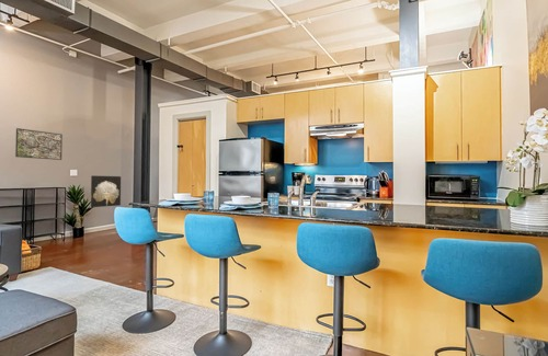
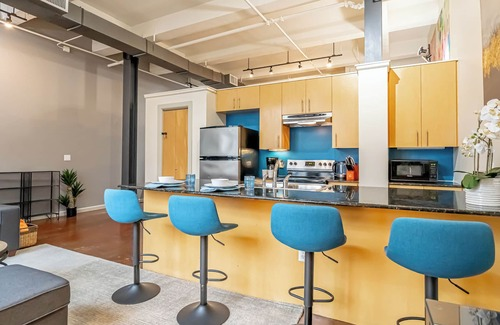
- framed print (39, 145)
- wall art (106, 191)
